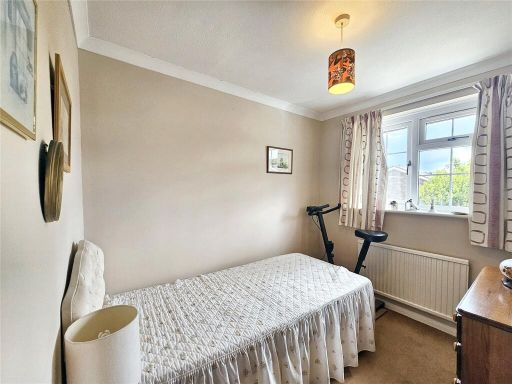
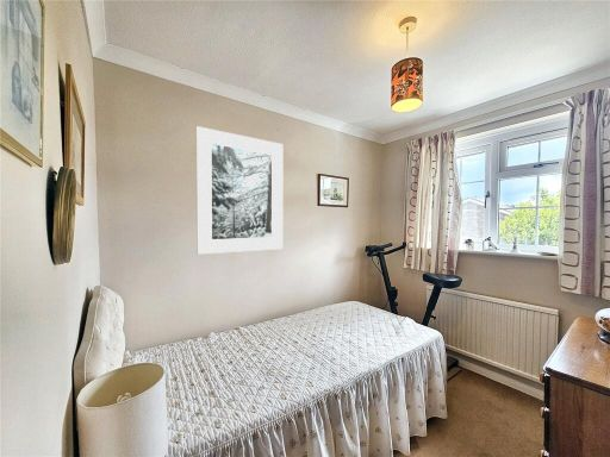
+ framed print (243, 194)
